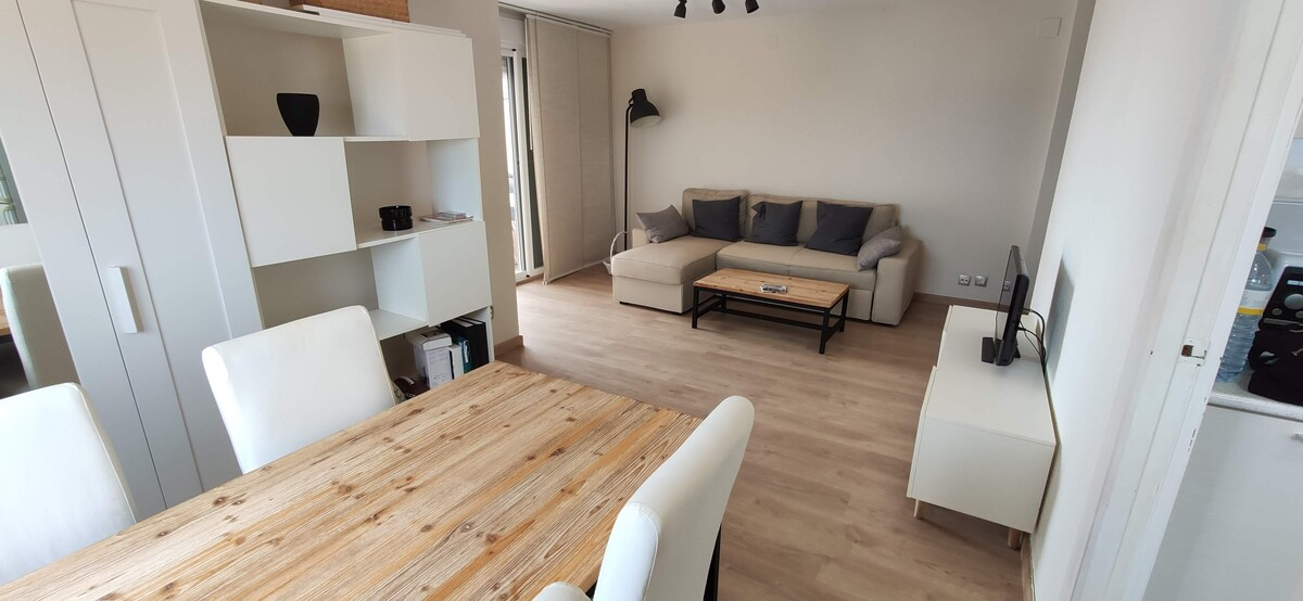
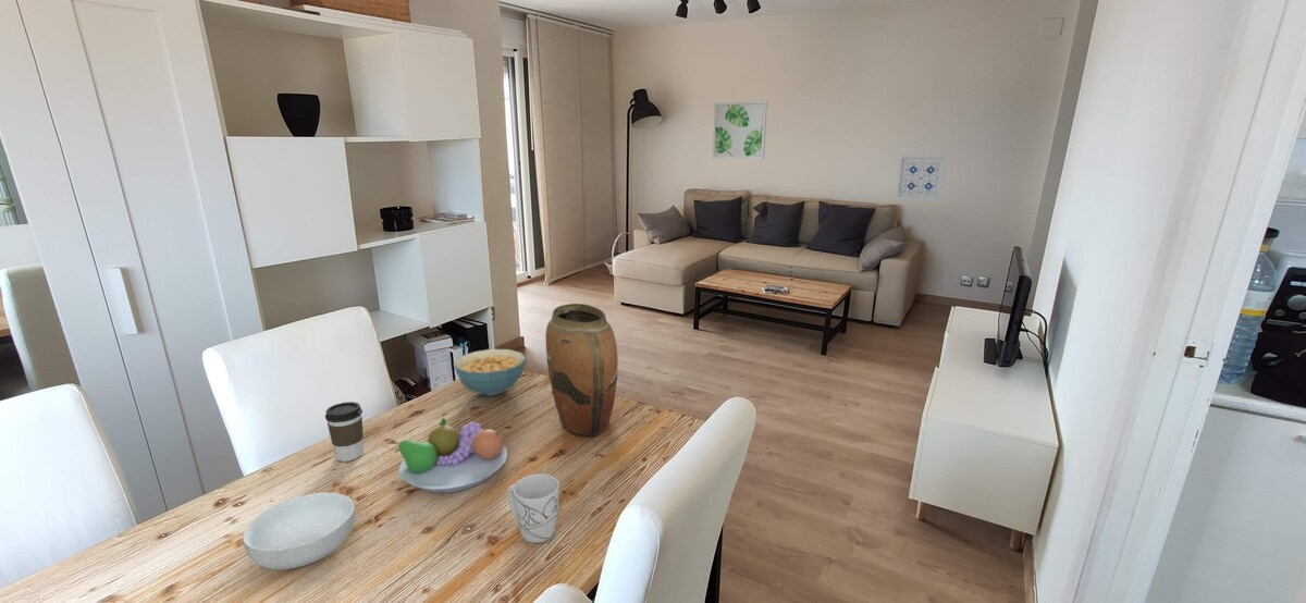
+ cereal bowl (491, 376)
+ mug (531, 506)
+ coffee cup (346, 431)
+ cereal bowl (303, 534)
+ fruit bowl (449, 450)
+ vase (581, 368)
+ wall art (921, 177)
+ wall art (739, 131)
